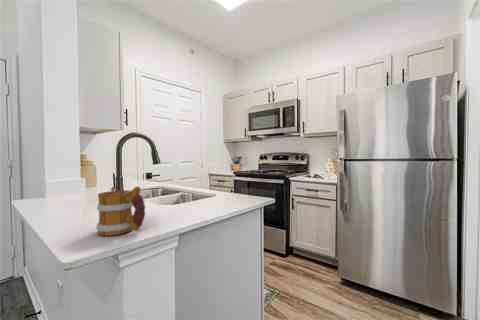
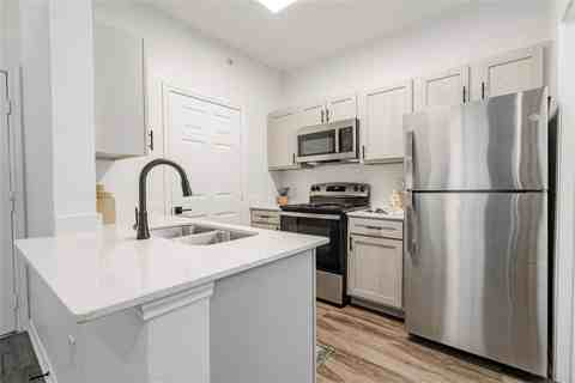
- mug (122, 208)
